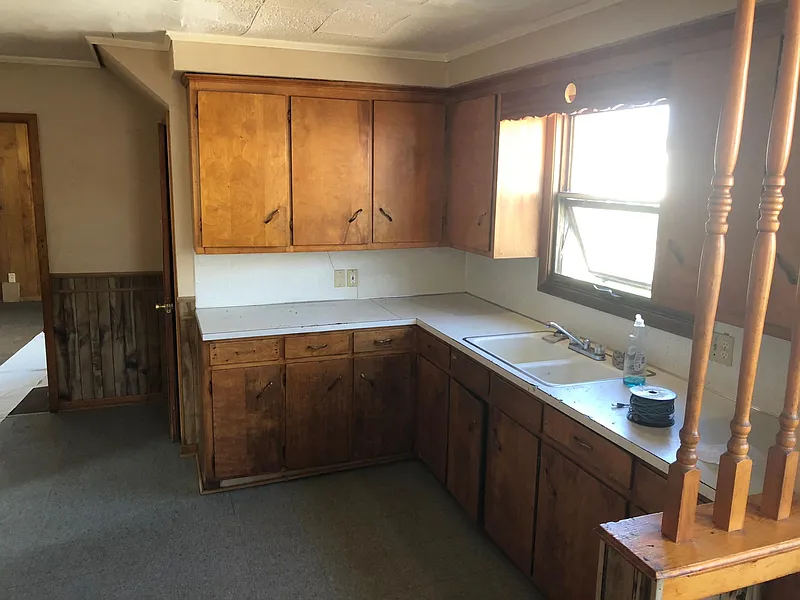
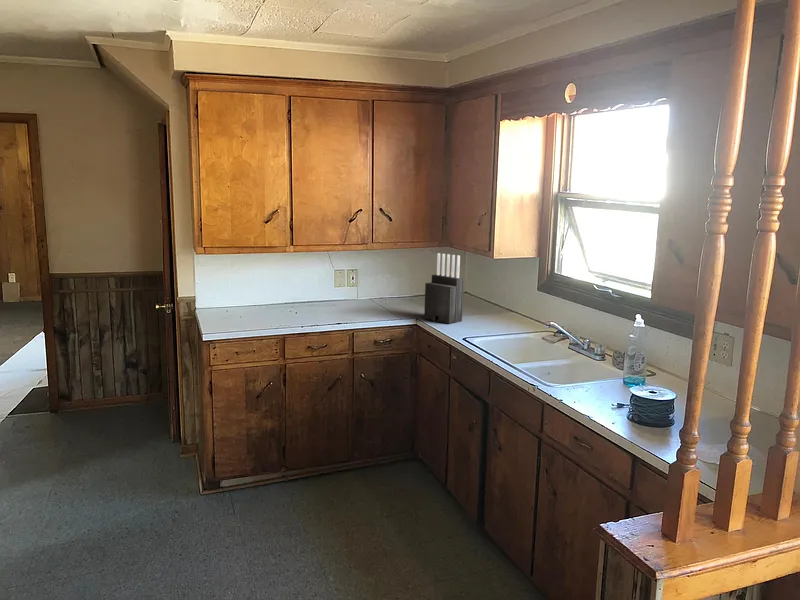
+ knife block (442, 287)
